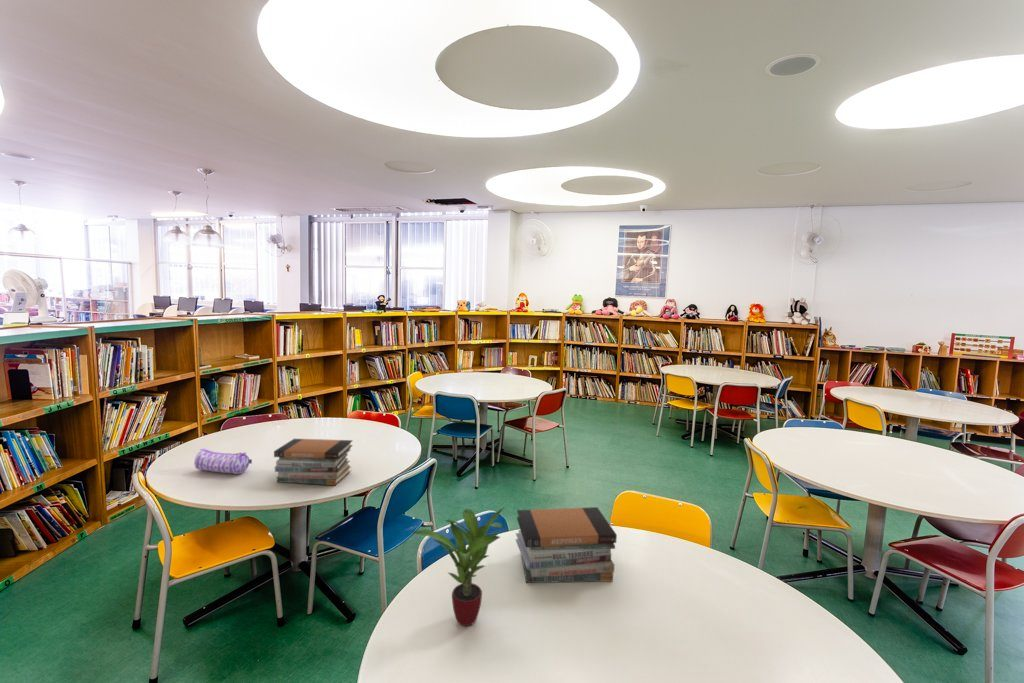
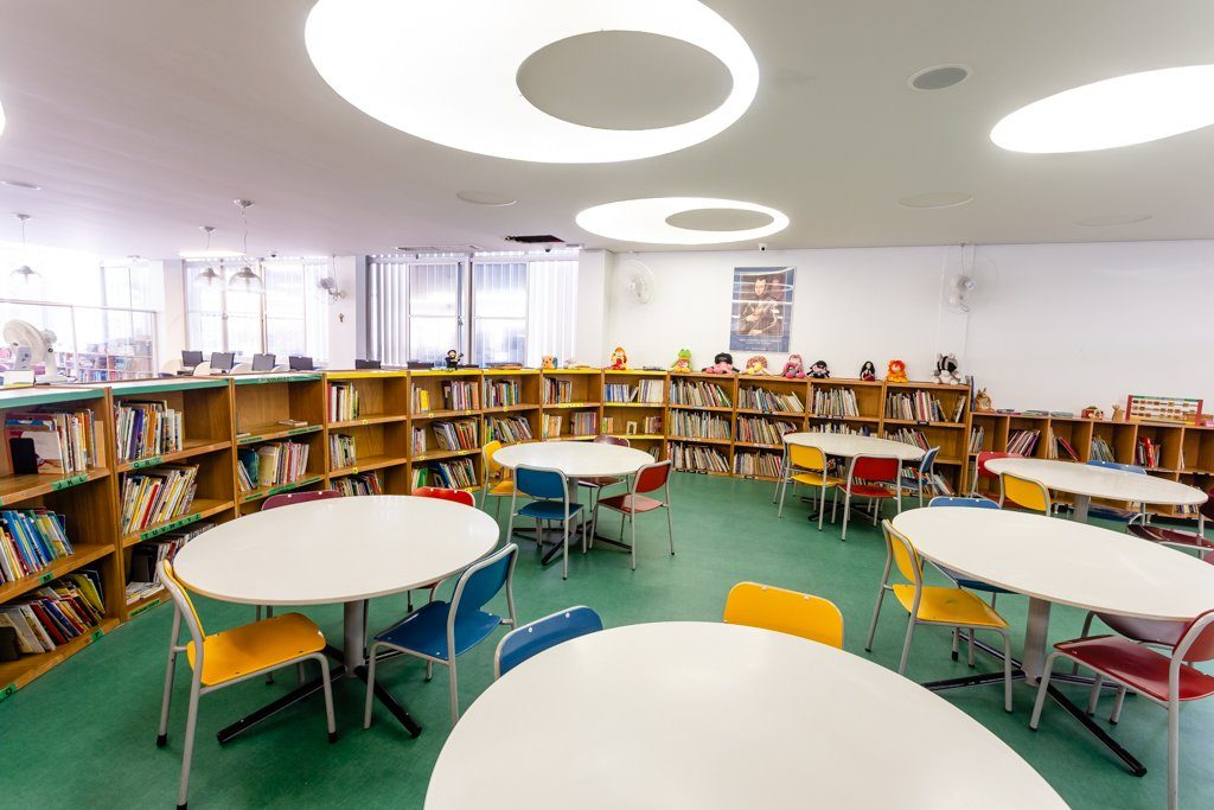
- book stack (314, 461)
- pencil case (222, 461)
- potted plant (458, 569)
- book stack (563, 543)
